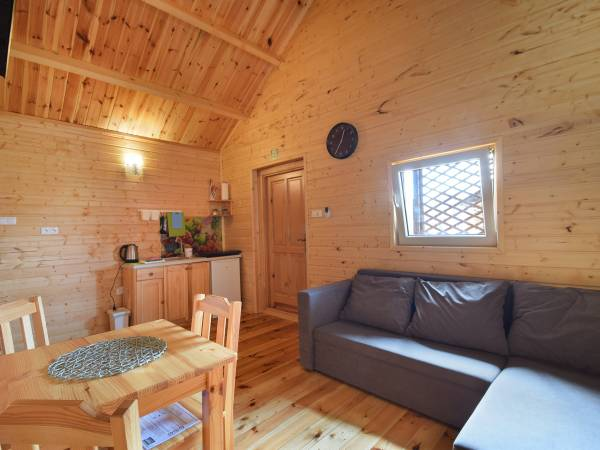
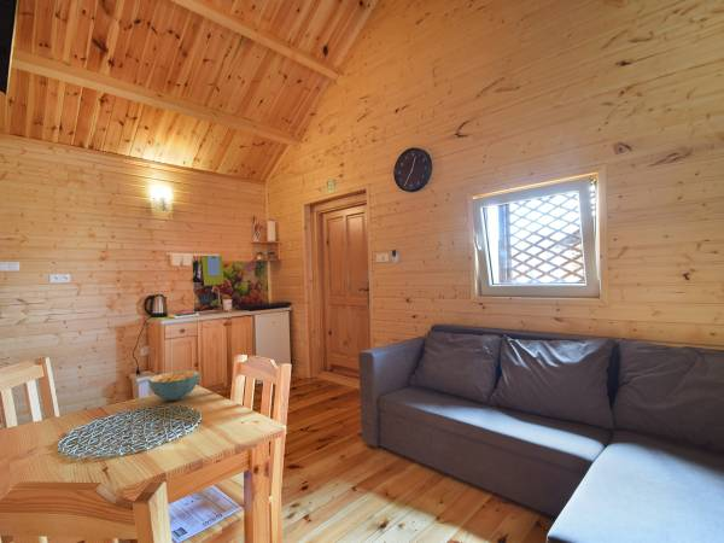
+ cereal bowl (175, 386)
